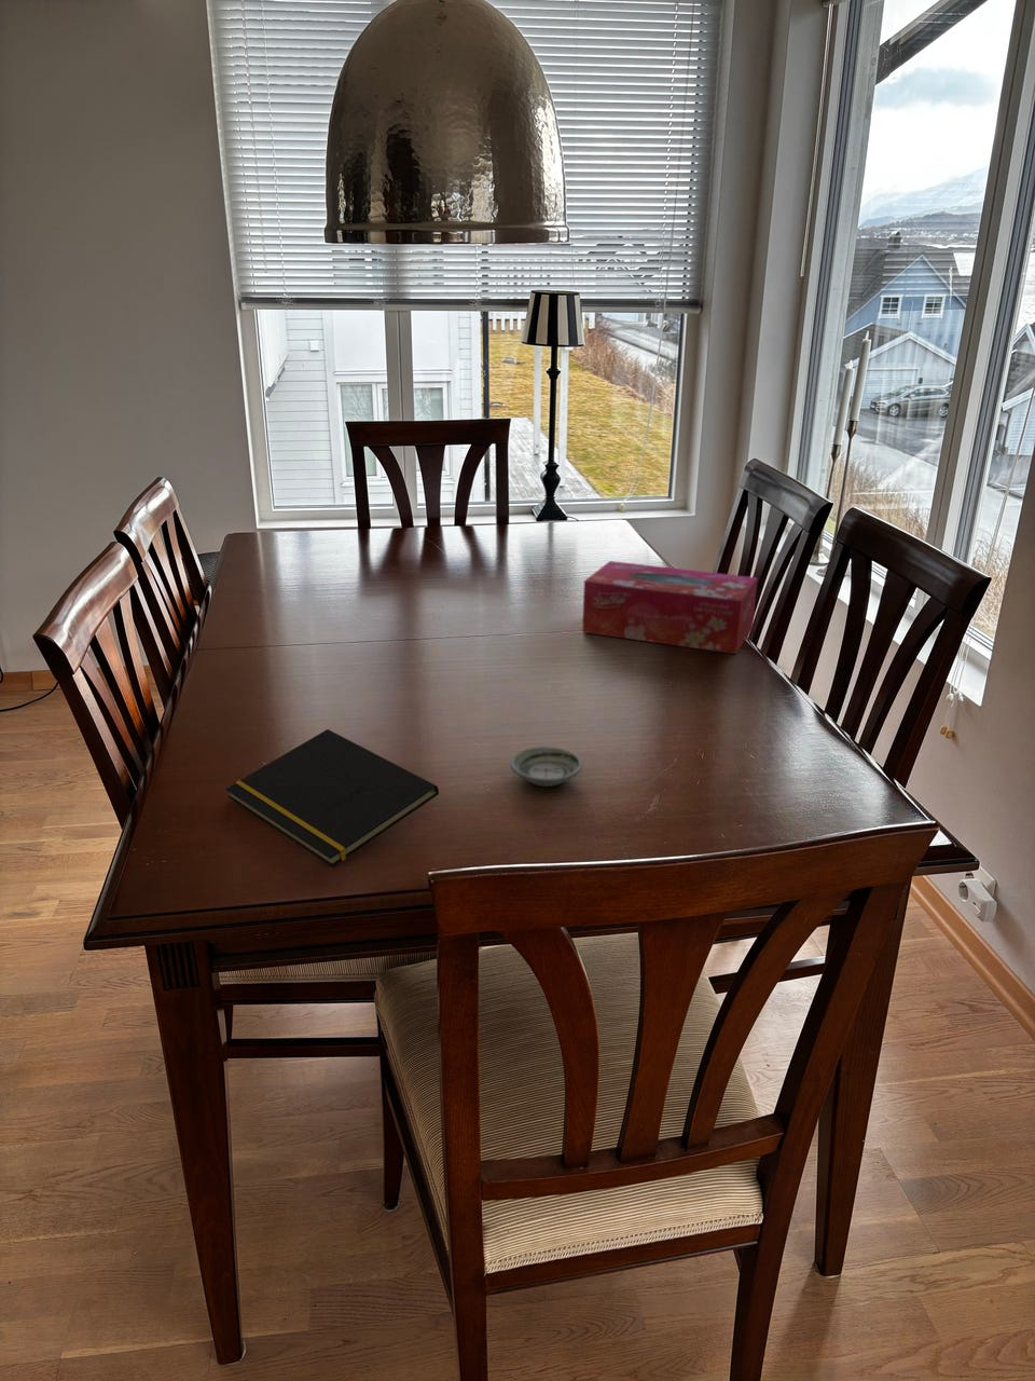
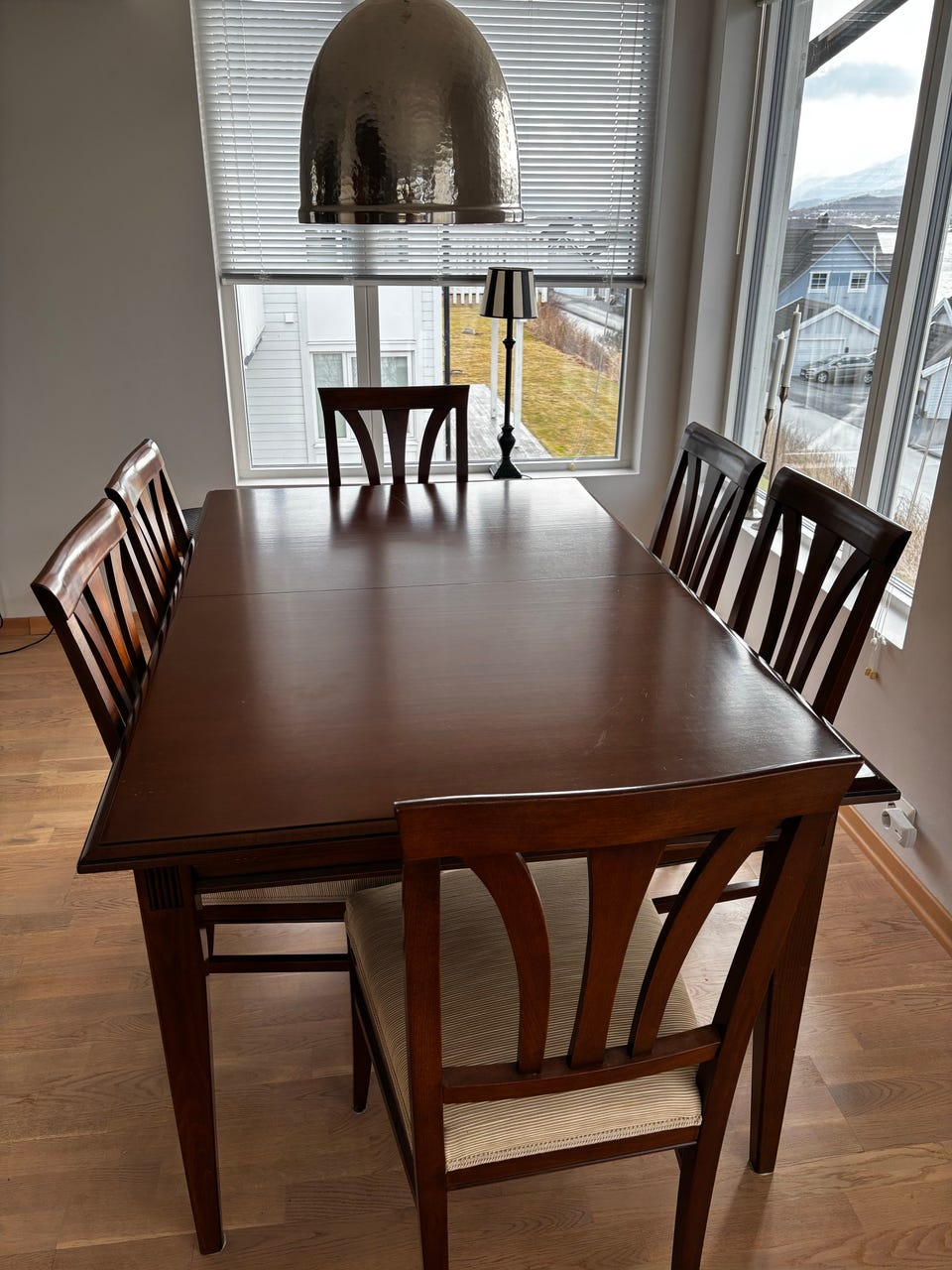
- saucer (546, 769)
- notepad (329, 791)
- tissue box (670, 605)
